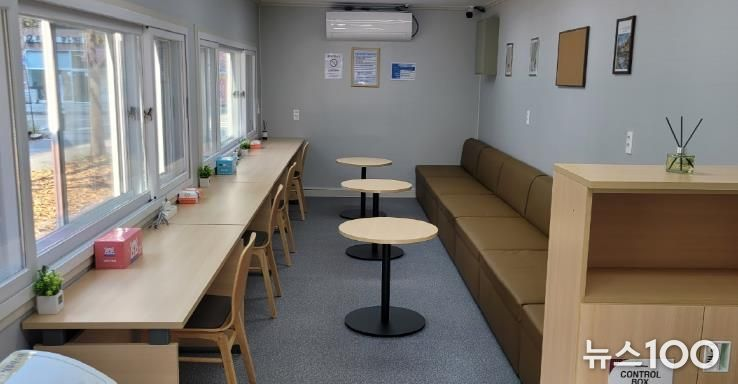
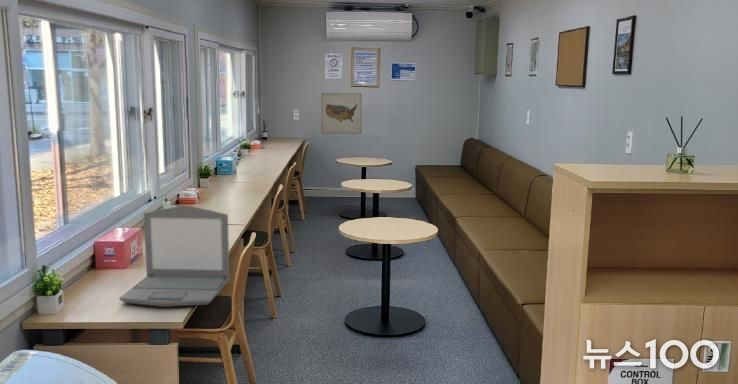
+ wall art (341, 113)
+ laptop (174, 253)
